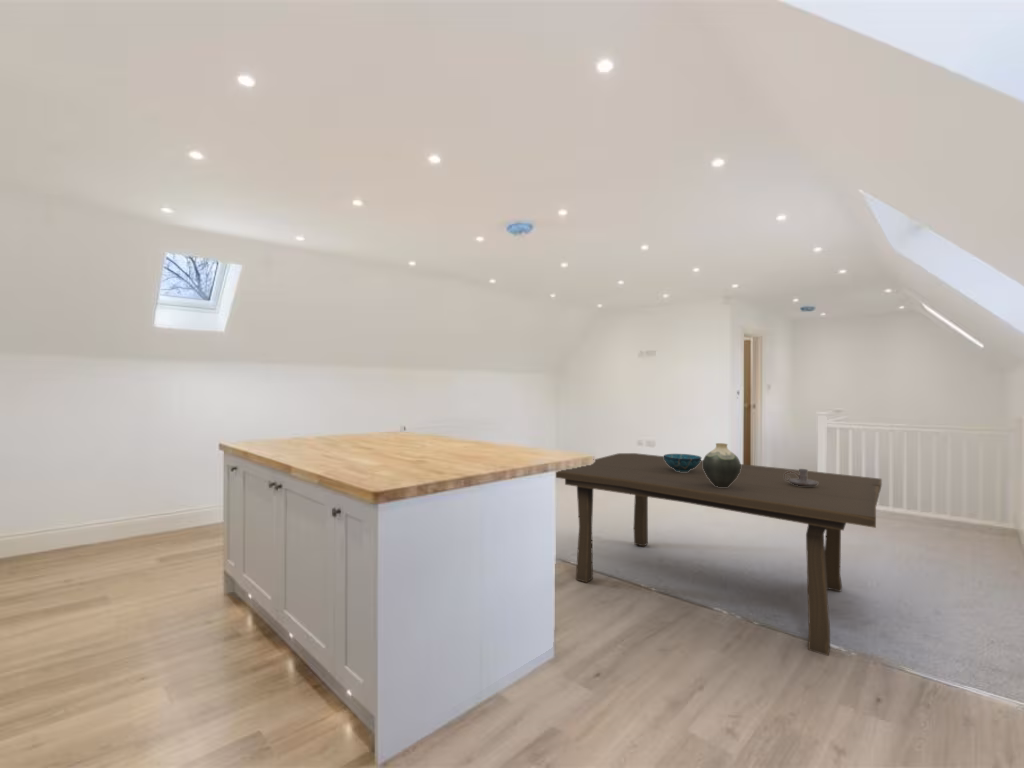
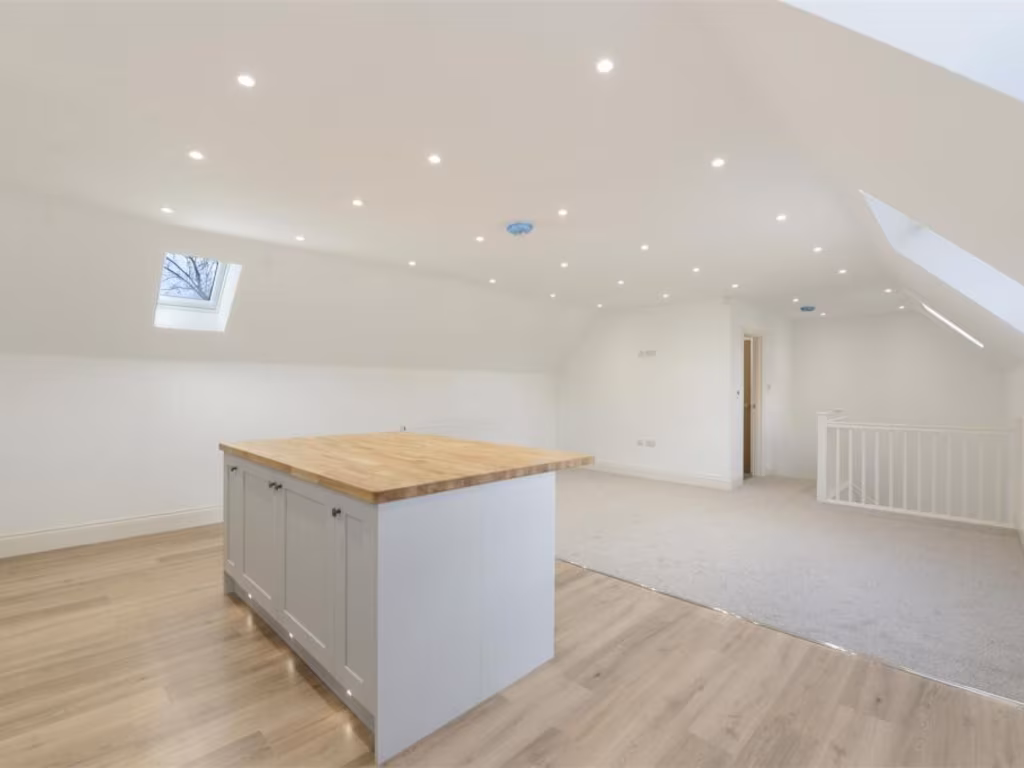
- decorative bowl (682, 463)
- vase (721, 464)
- candle holder (799, 476)
- dining table (713, 507)
